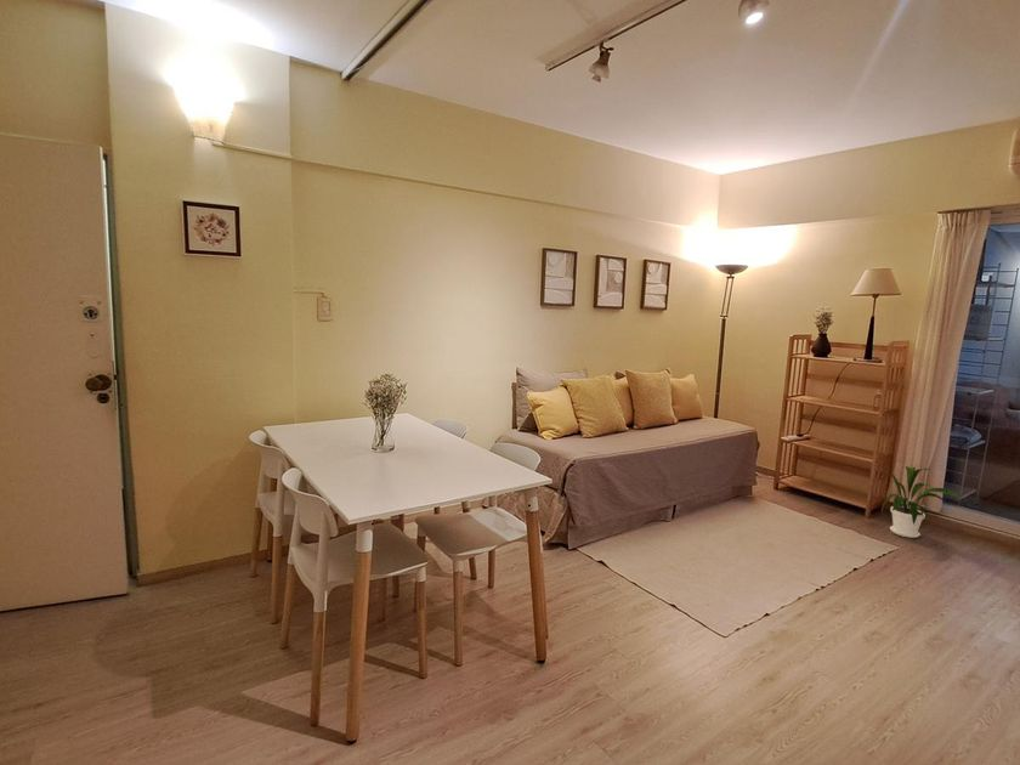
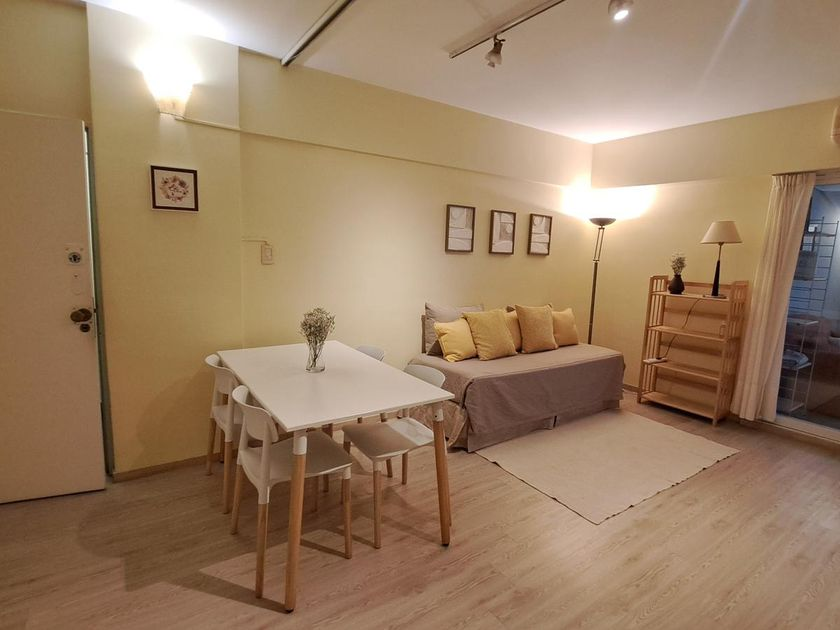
- house plant (911, 499)
